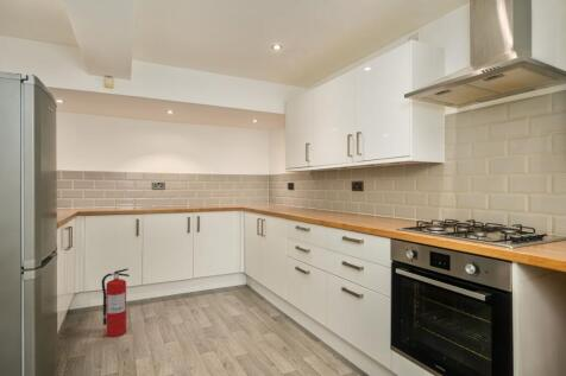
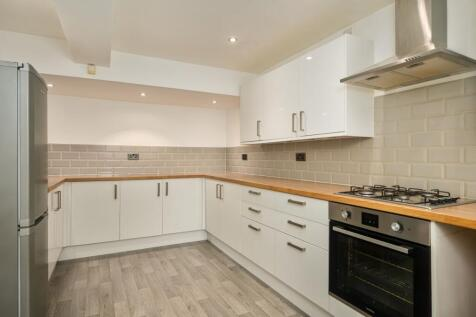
- fire extinguisher (115, 301)
